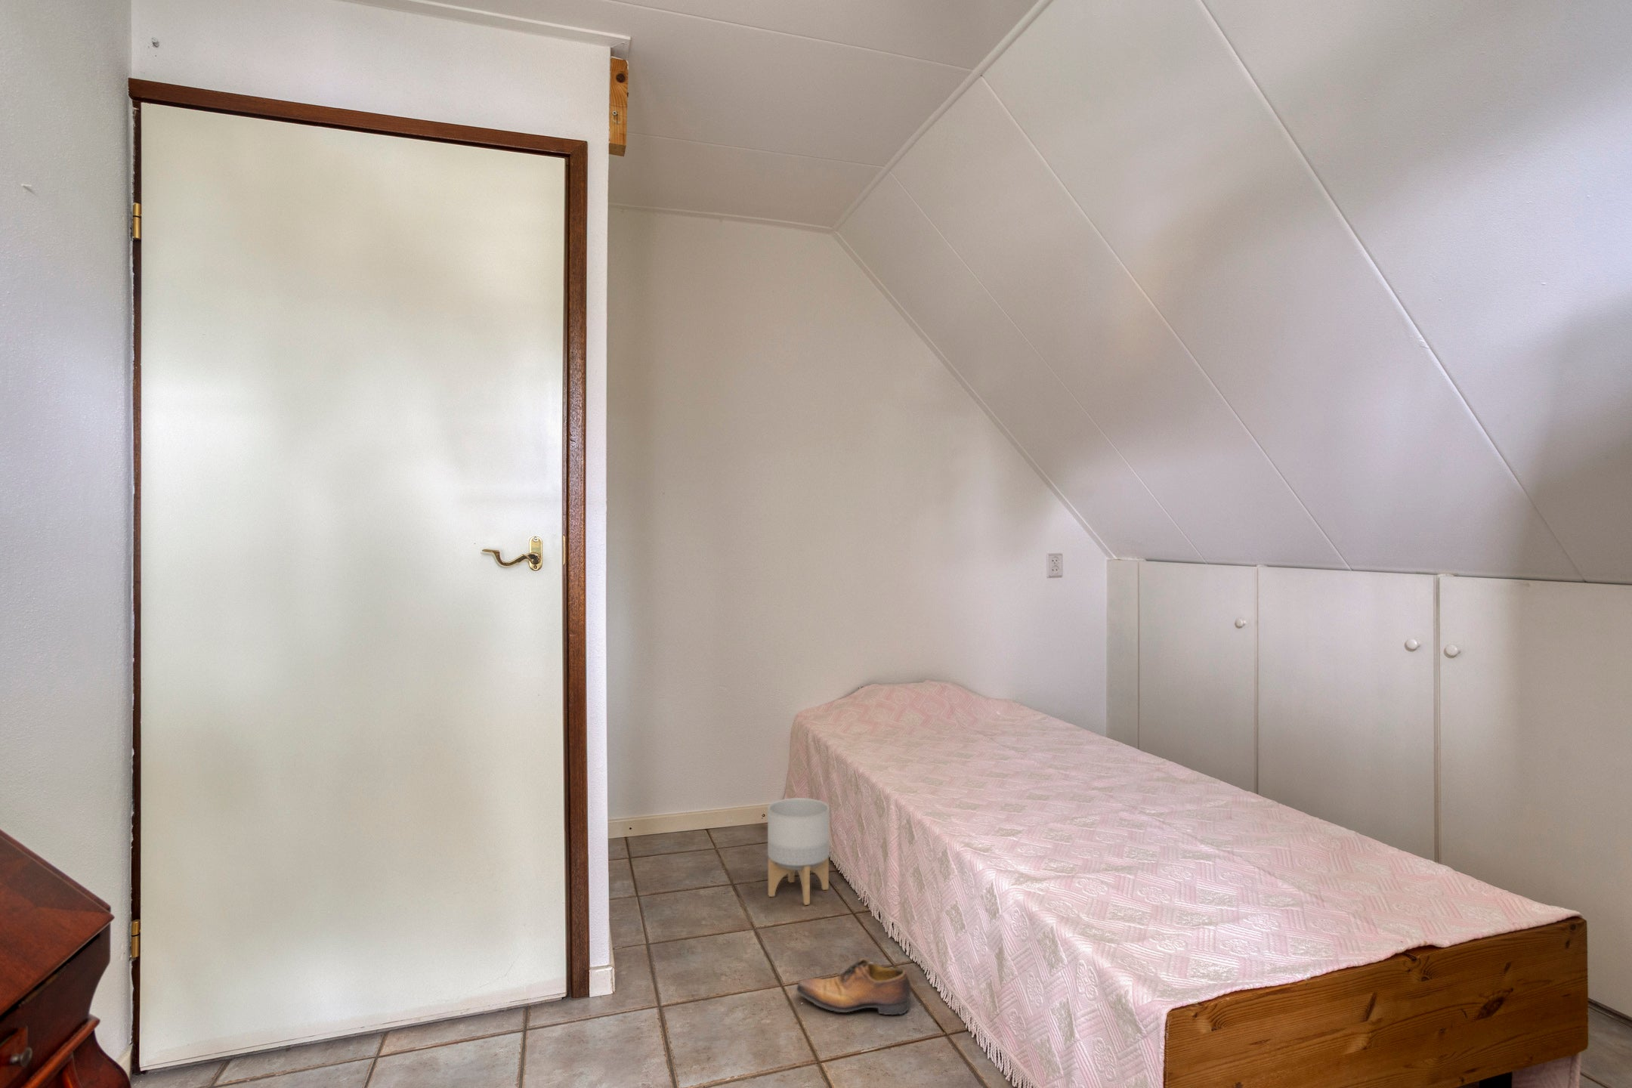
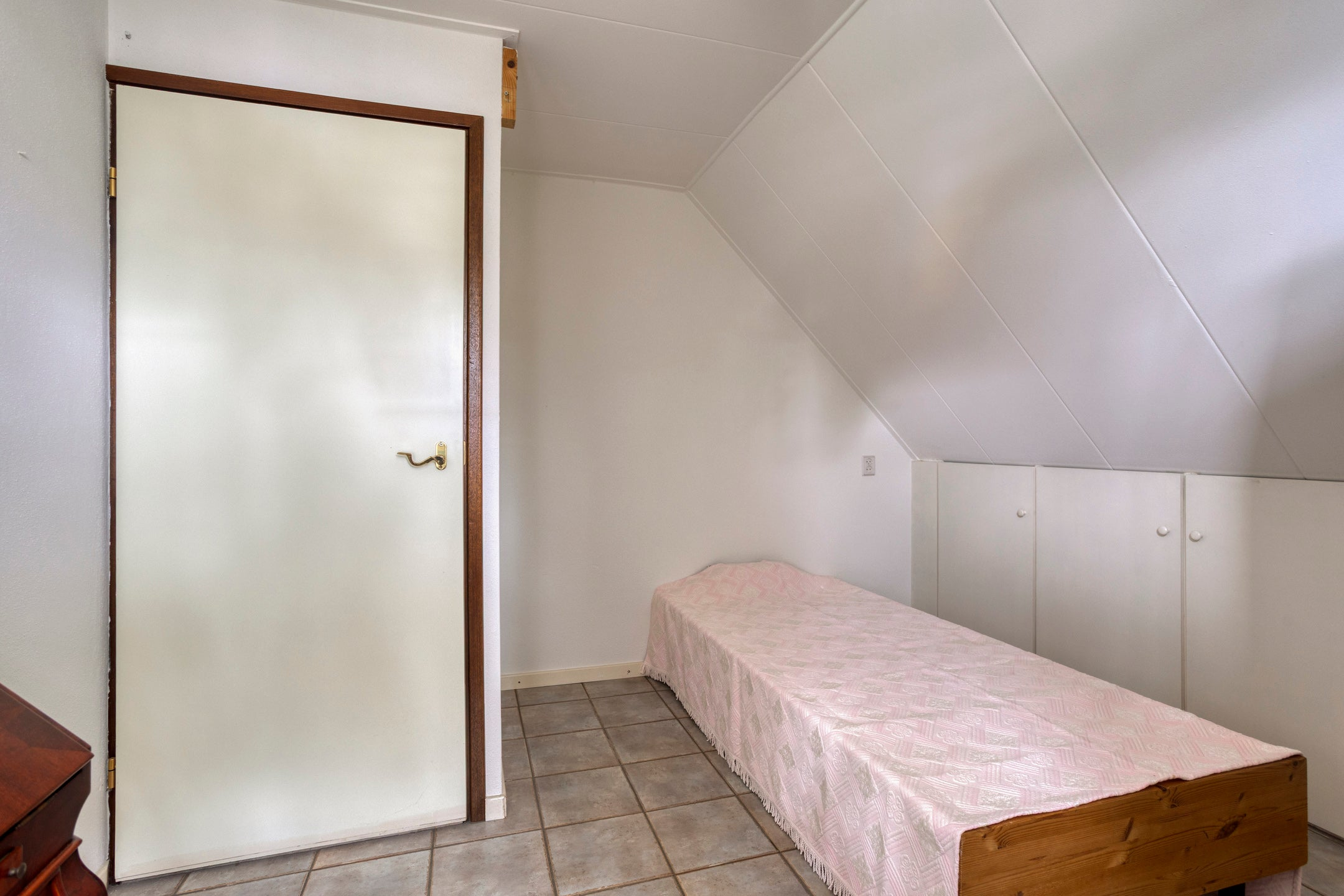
- shoe (852, 984)
- planter (798, 849)
